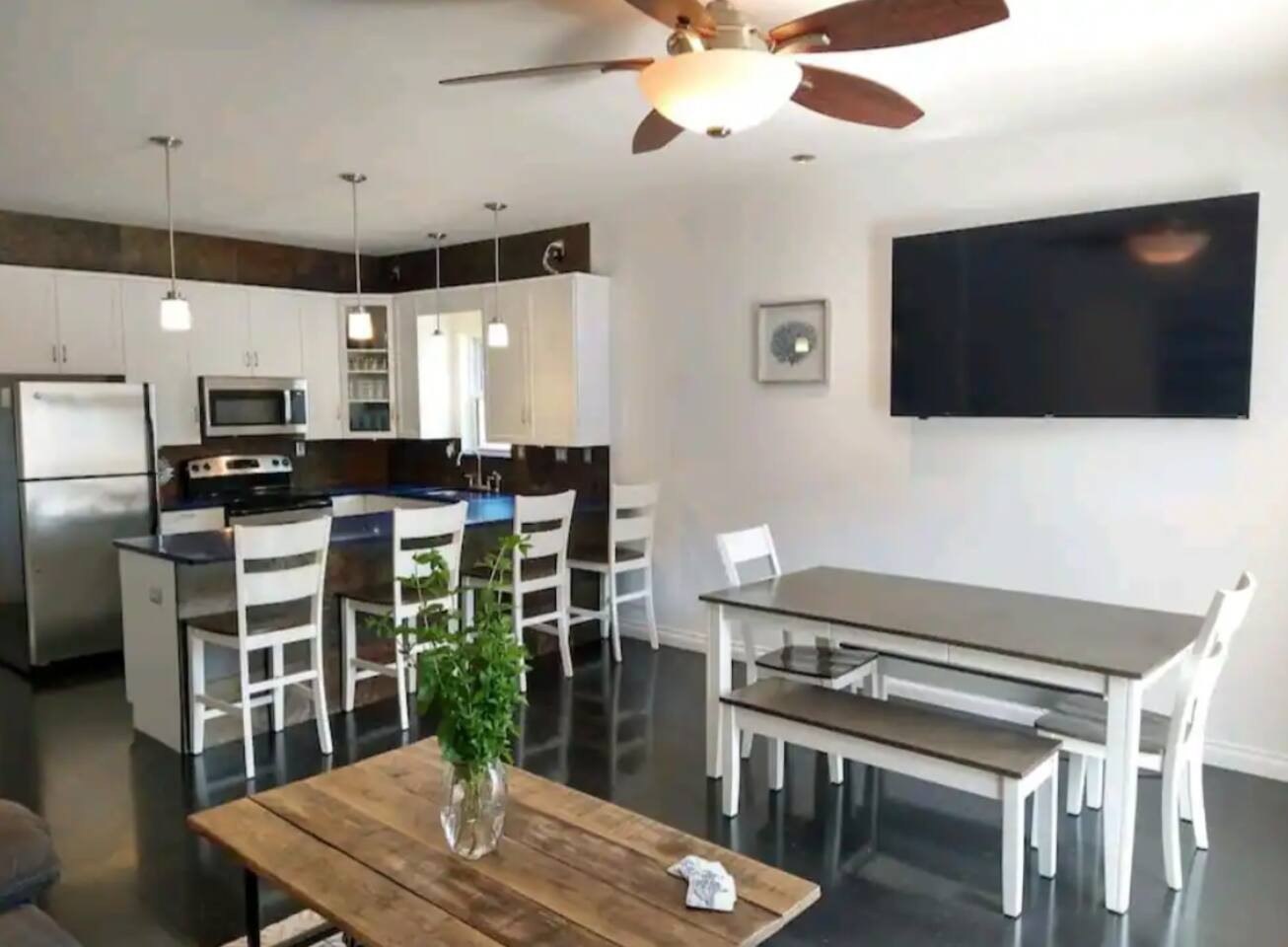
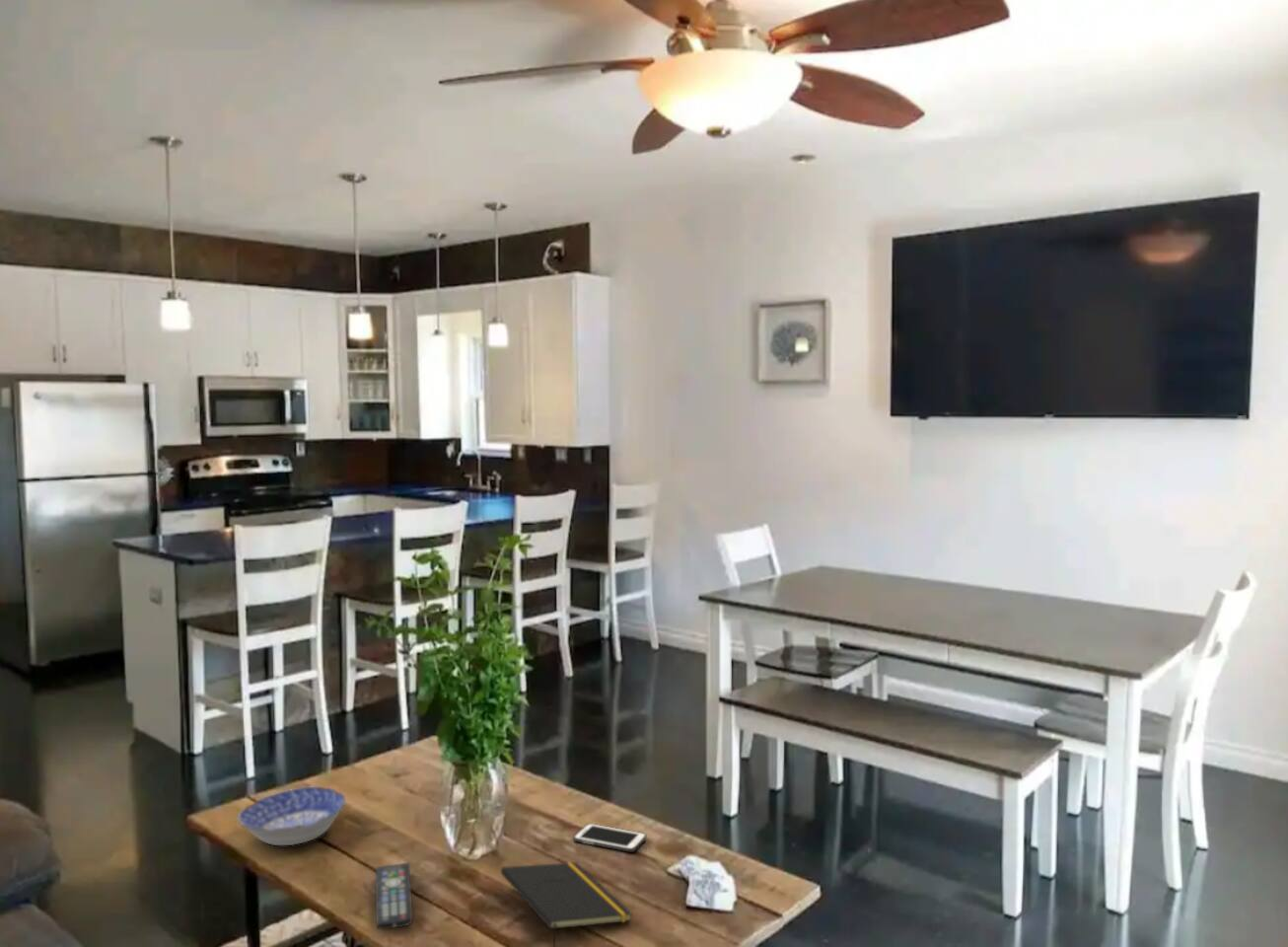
+ notepad (564, 893)
+ bowl (292, 819)
+ remote control (394, 893)
+ cell phone (609, 838)
